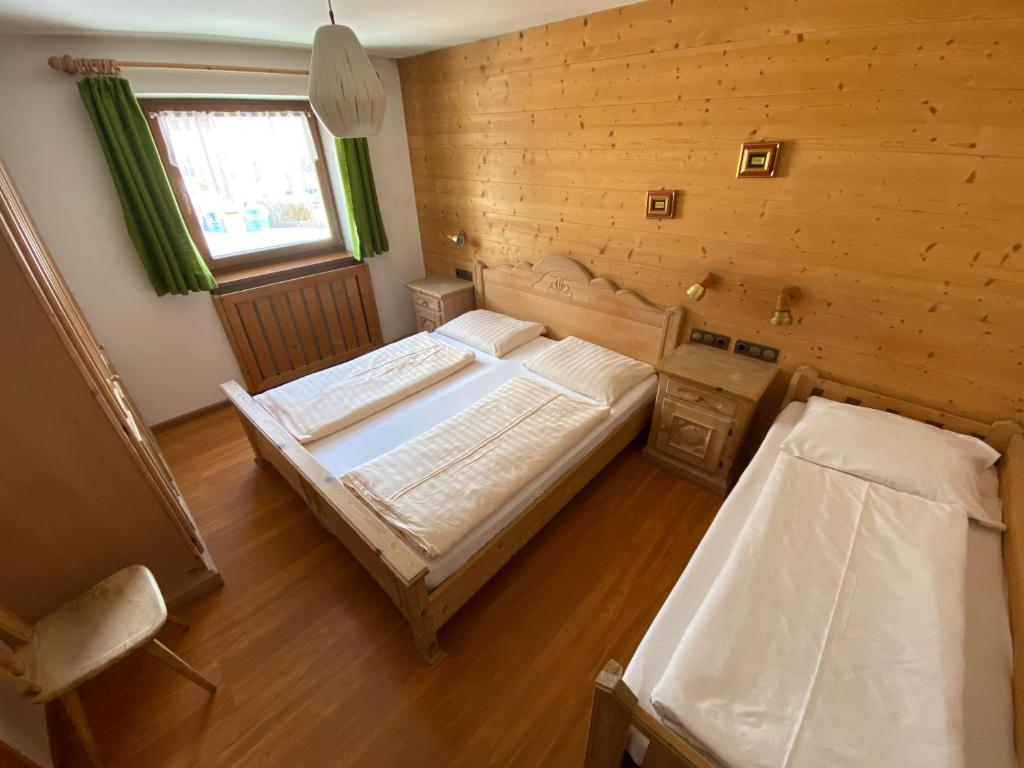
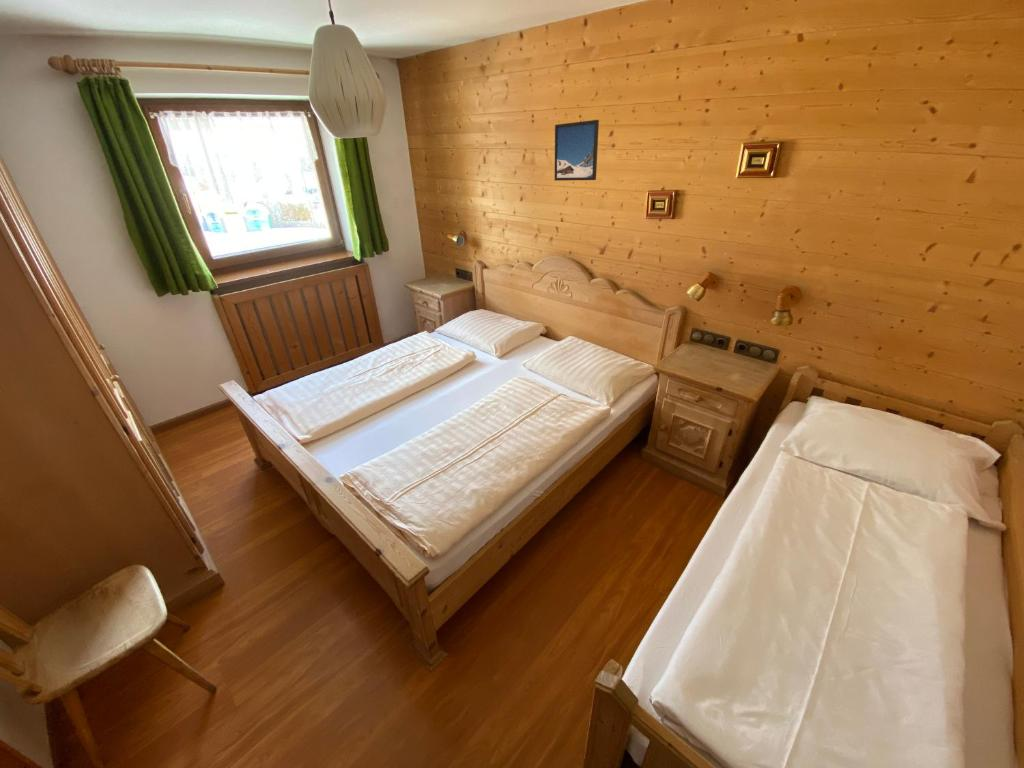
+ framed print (575, 152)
